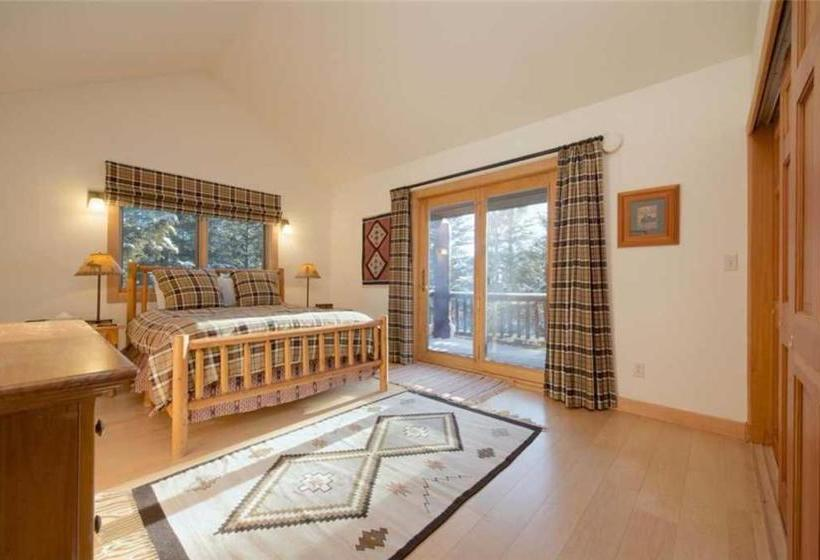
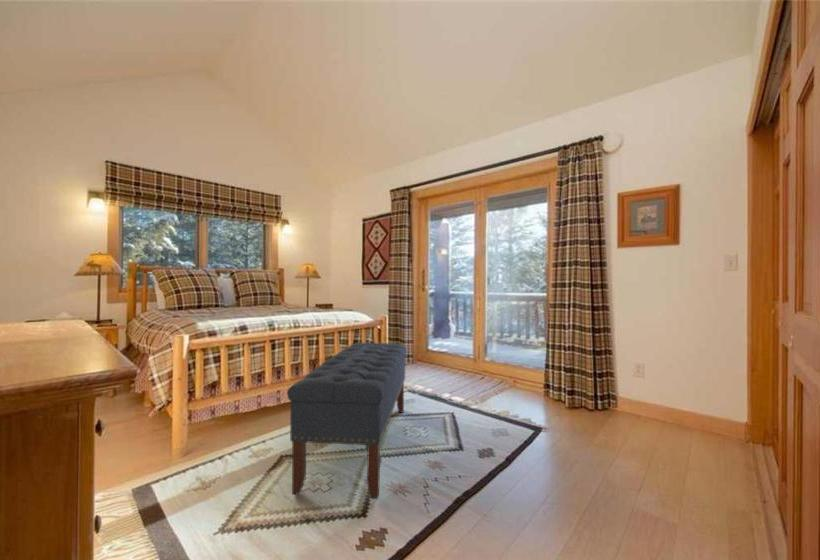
+ bench (361, 399)
